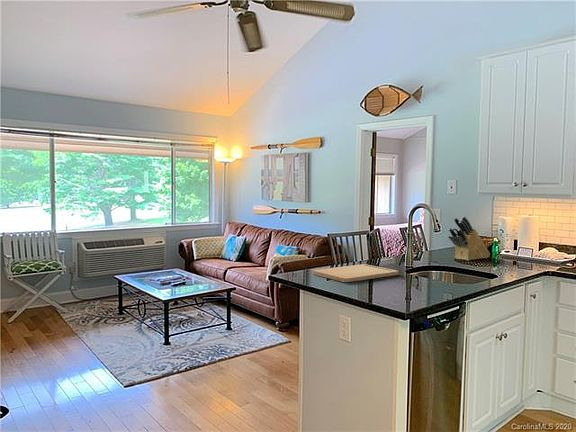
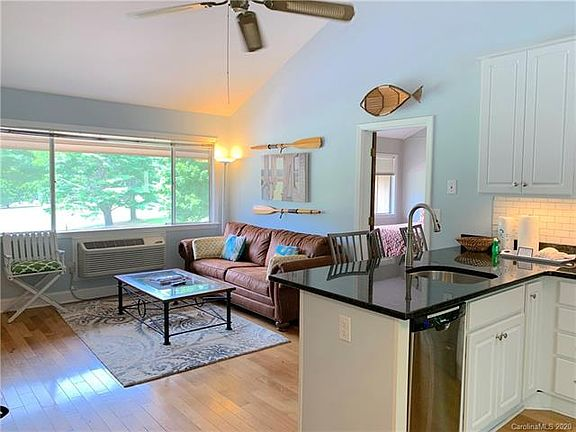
- cutting board (355, 272)
- knife block (469, 237)
